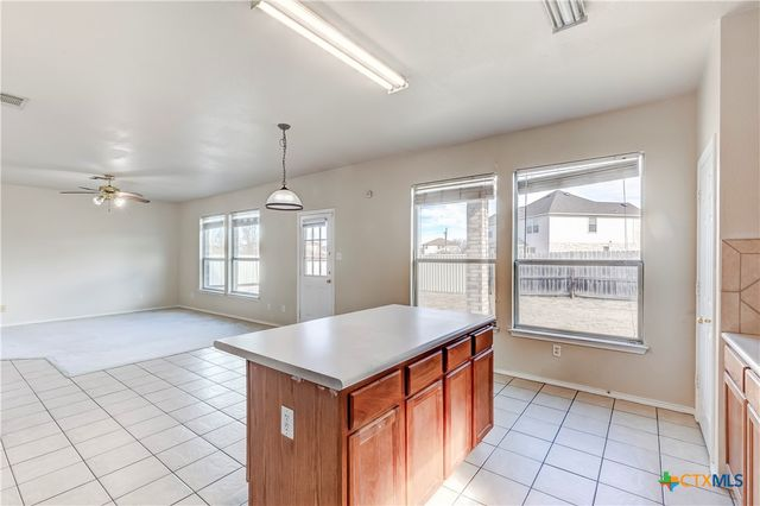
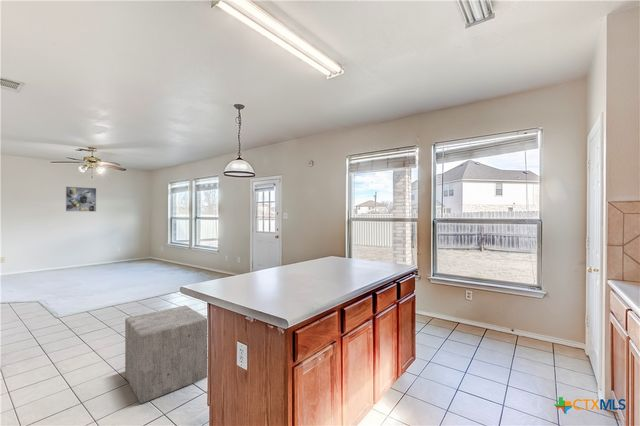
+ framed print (81, 199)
+ stool (166, 347)
